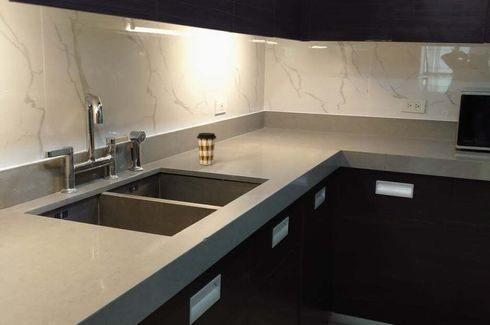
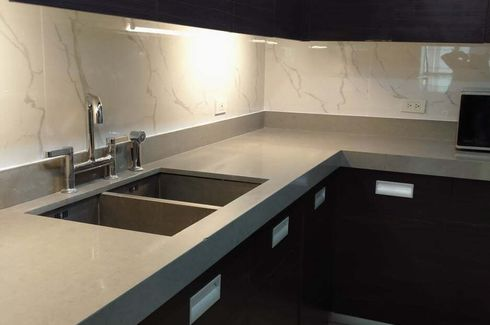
- coffee cup (206, 148)
